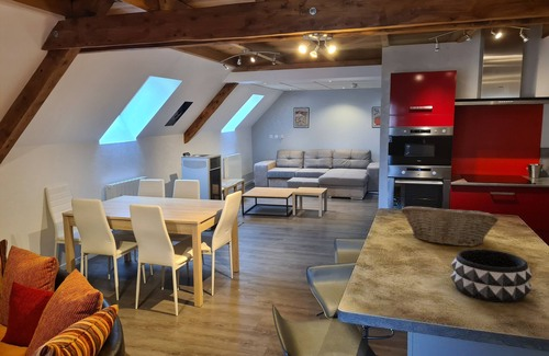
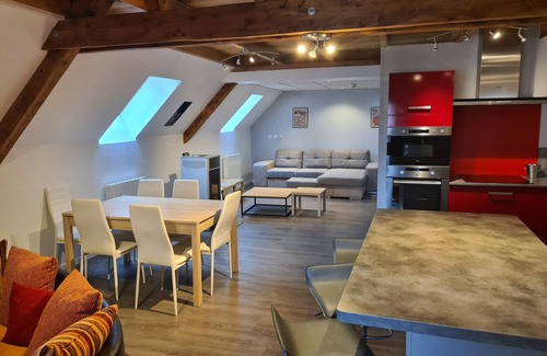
- fruit basket (447, 221)
- decorative bowl (490, 274)
